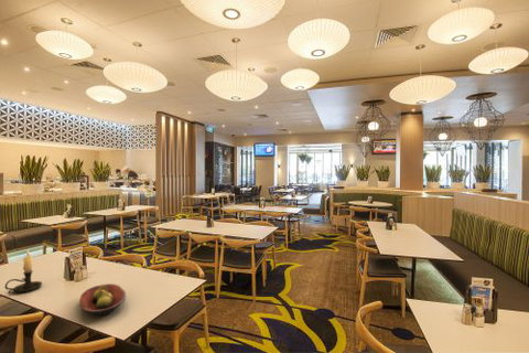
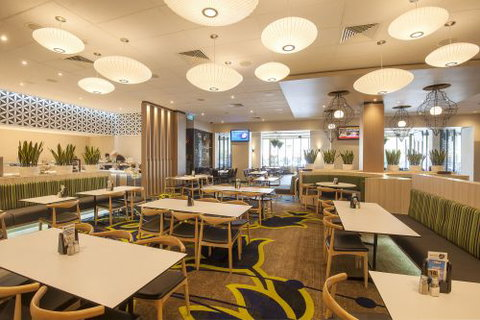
- fruit bowl (102, 297)
- candle holder (23, 269)
